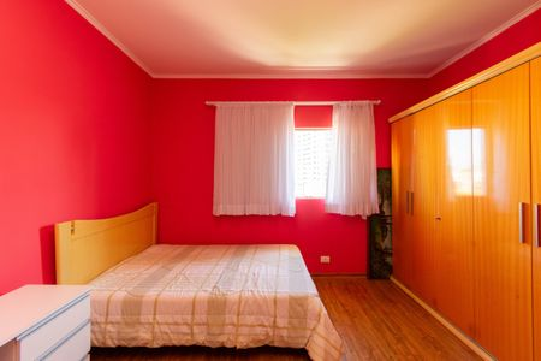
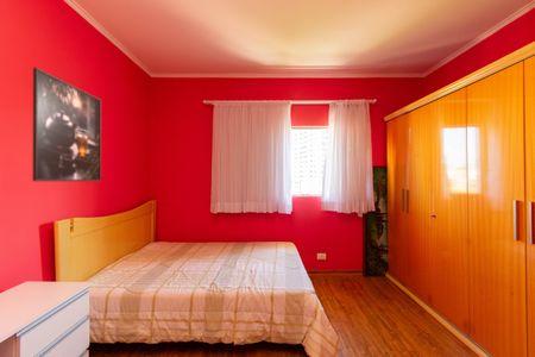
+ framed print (73, 133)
